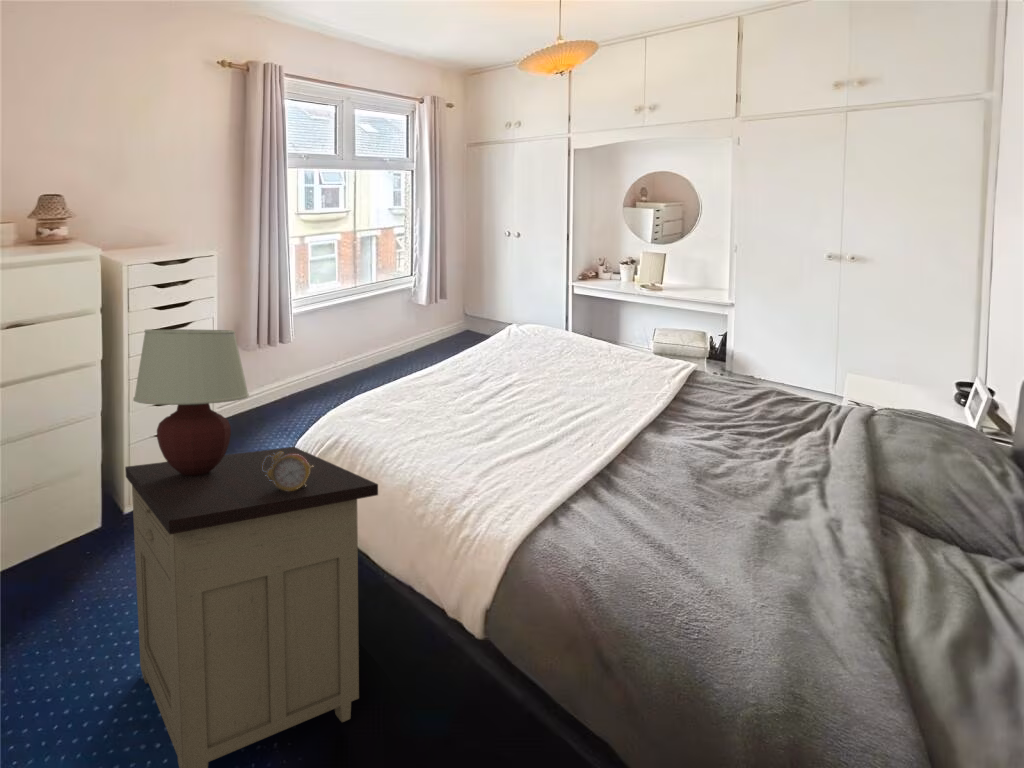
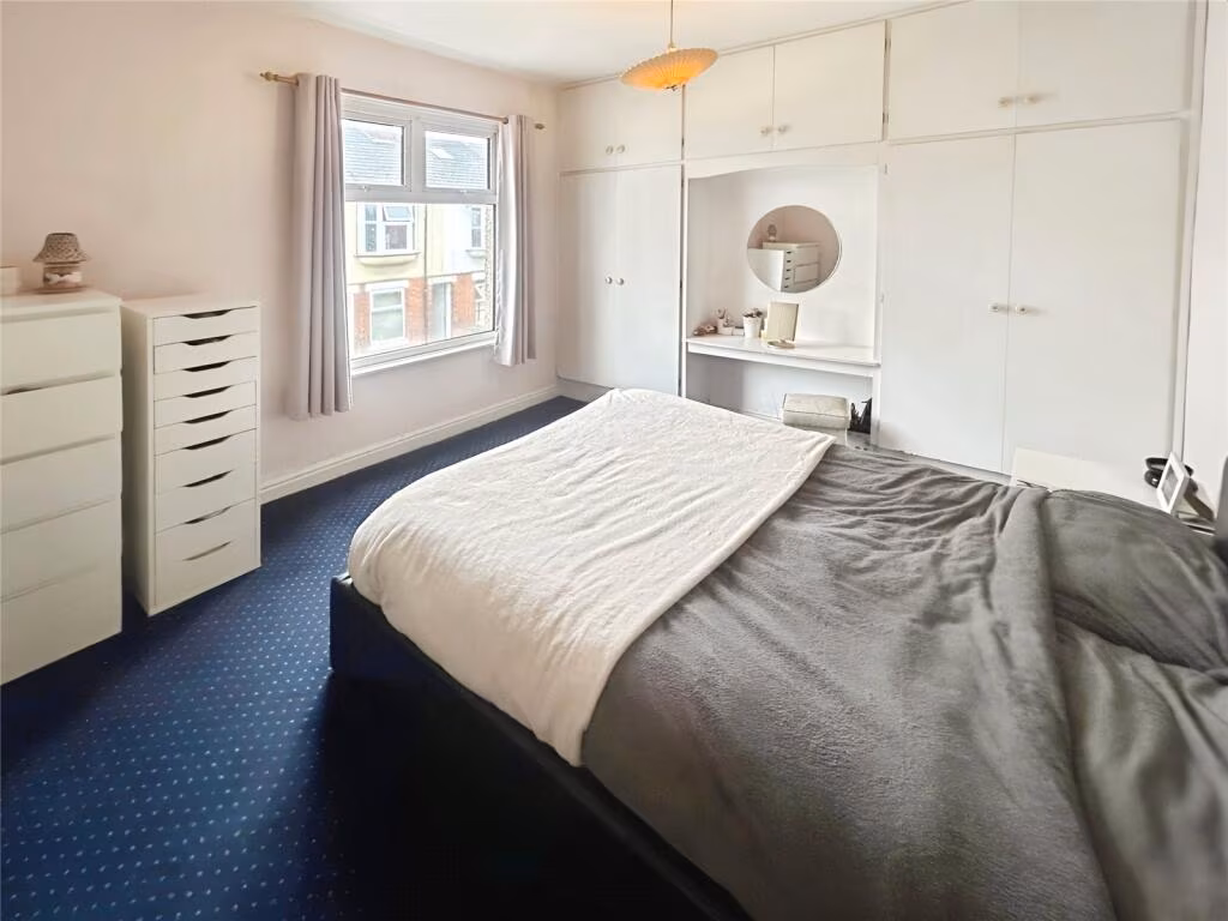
- table lamp (193, 401)
- alarm clock (288, 469)
- nightstand (248, 587)
